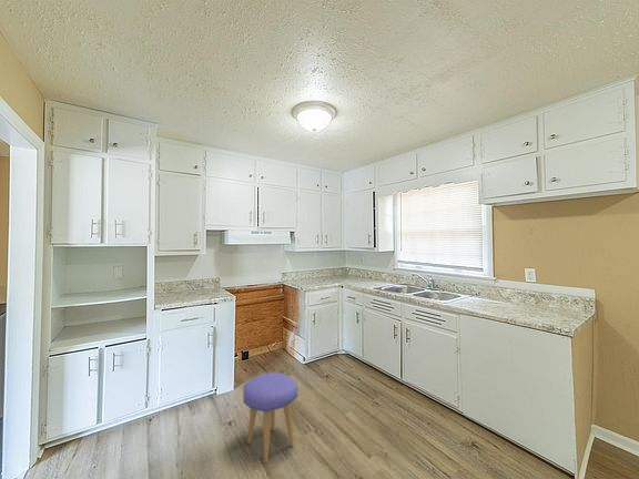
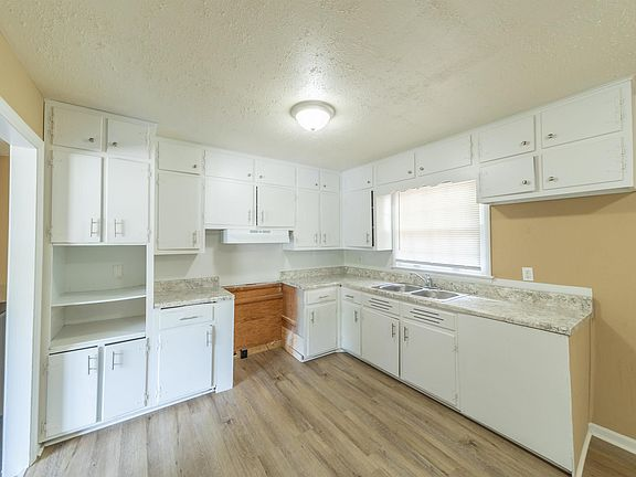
- stool (270, 412)
